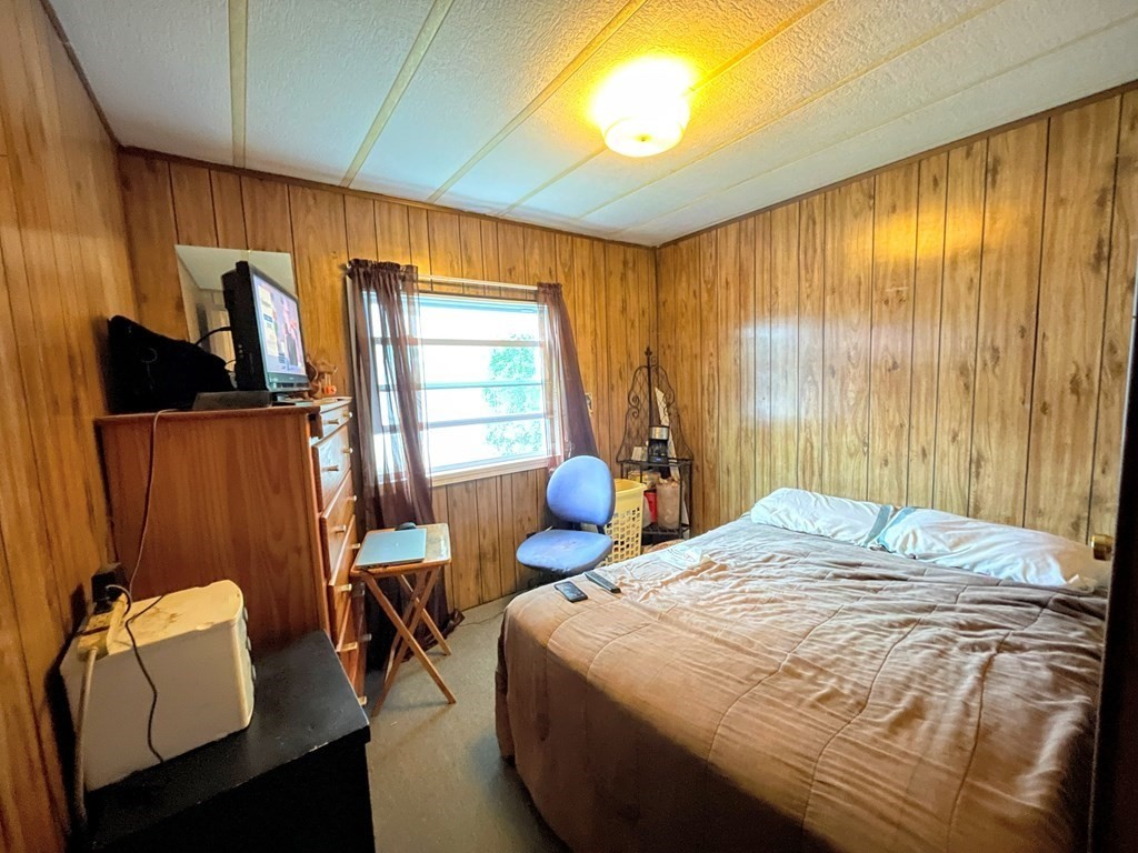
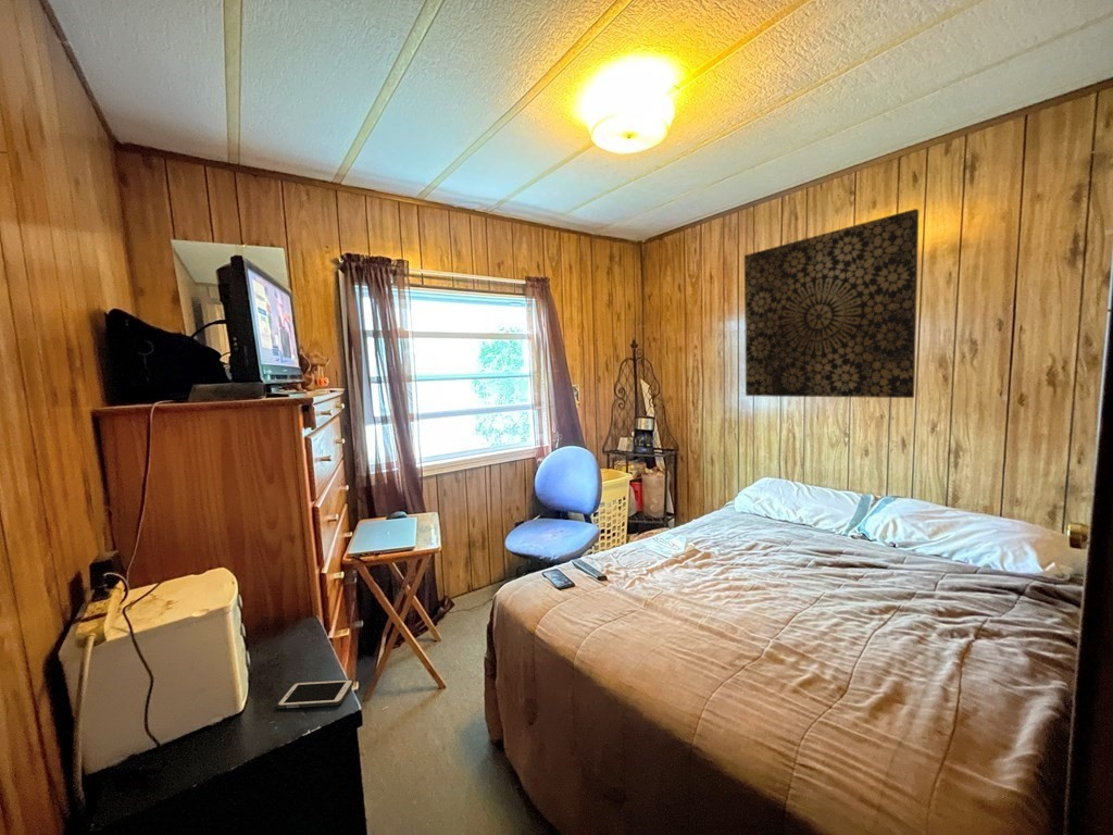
+ wall art (818, 317)
+ cell phone (316, 694)
